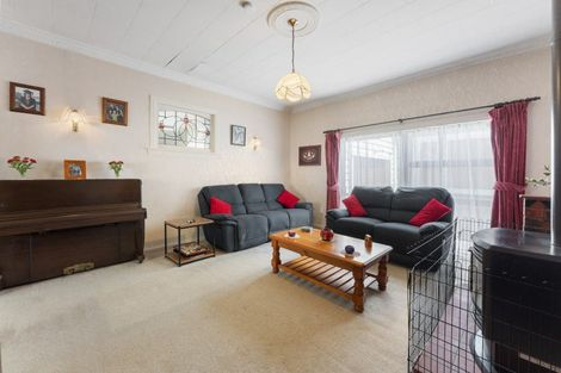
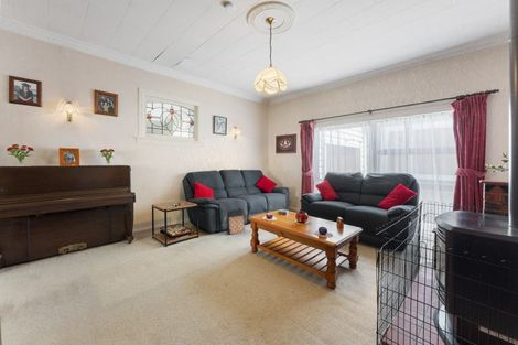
+ bag (236, 219)
